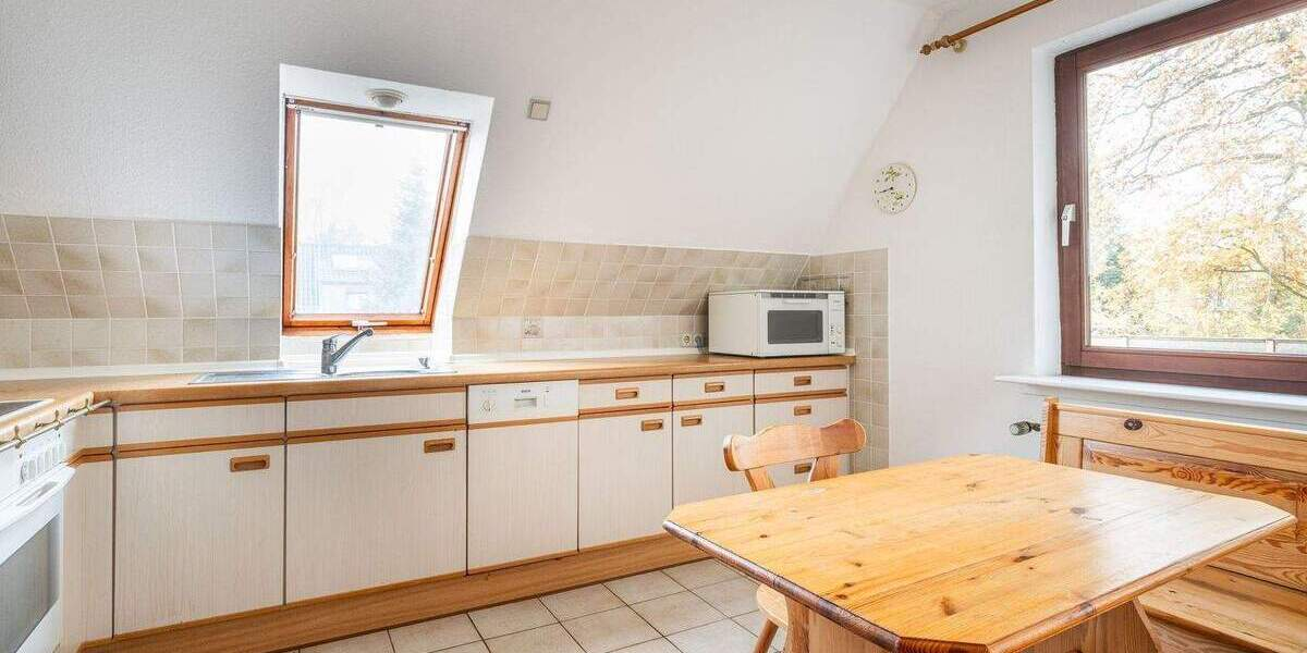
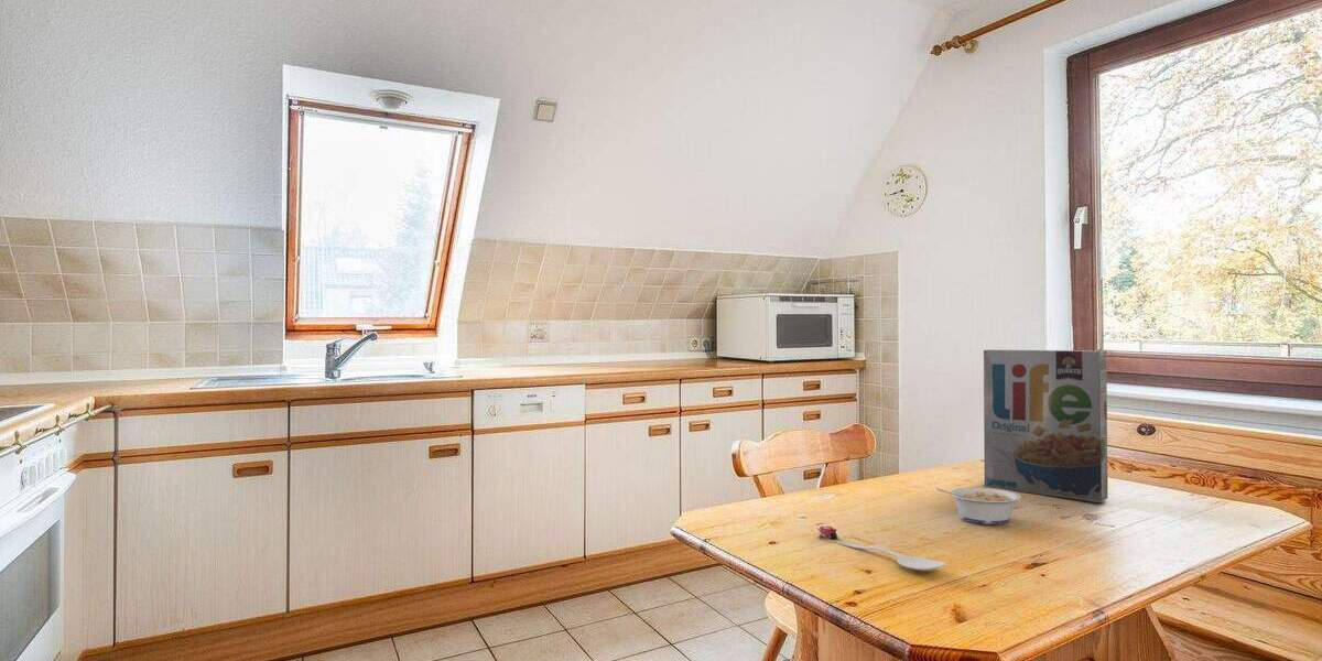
+ cereal box (1042, 421)
+ spoon (876, 548)
+ legume (983, 503)
